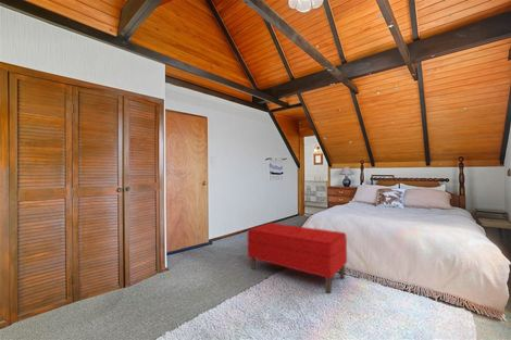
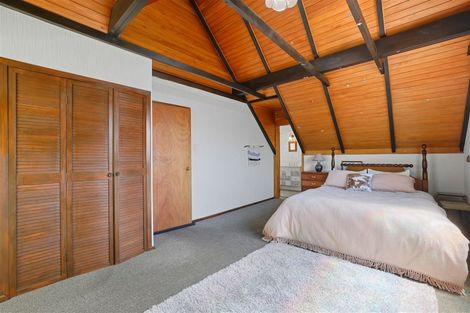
- bench (295, 252)
